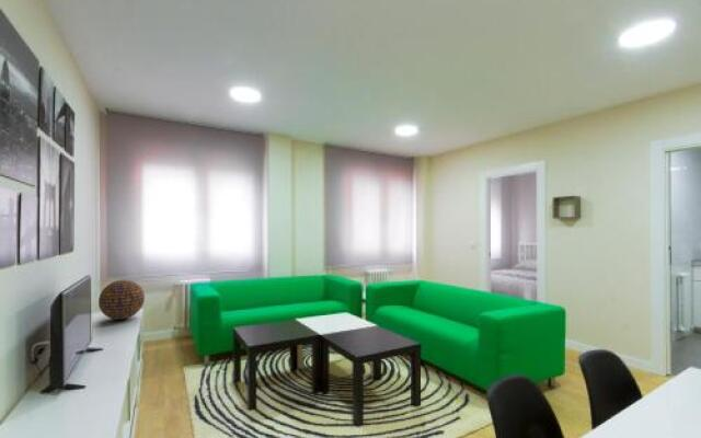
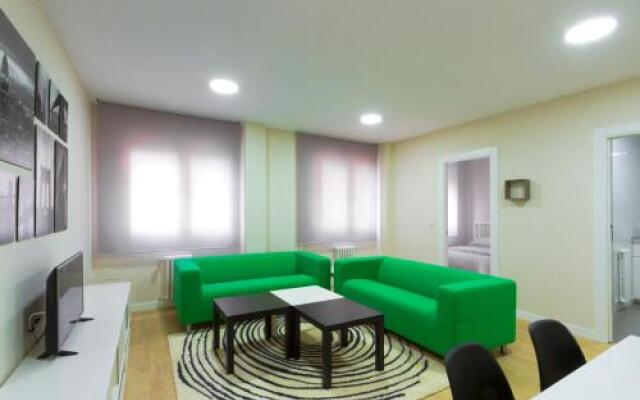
- decorative orb (122, 299)
